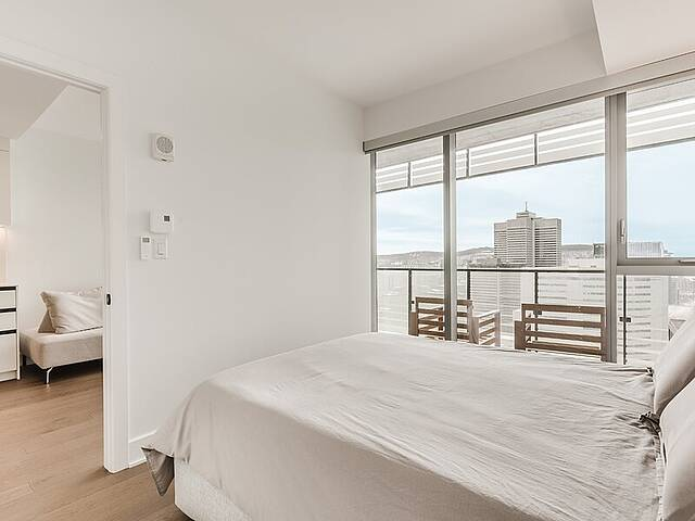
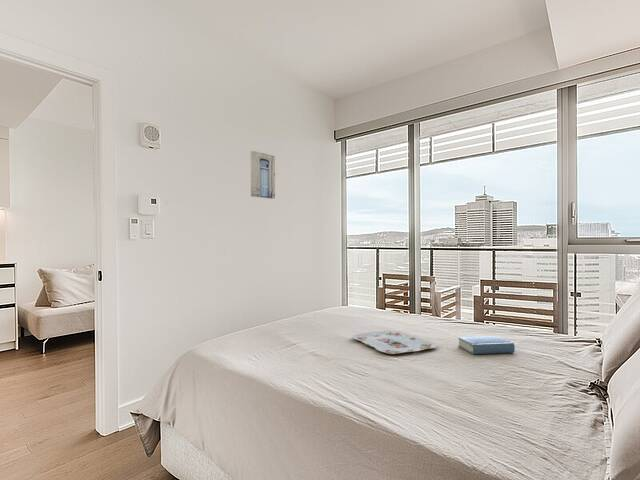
+ serving tray (392, 341)
+ hardback book (485, 344)
+ wall art (263, 175)
